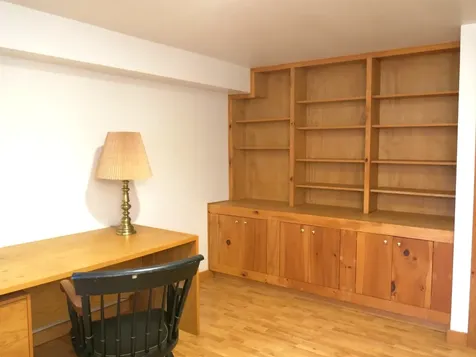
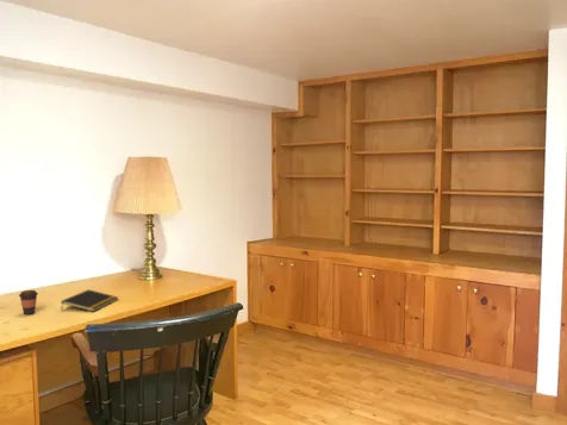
+ notepad (91, 300)
+ coffee cup (29, 302)
